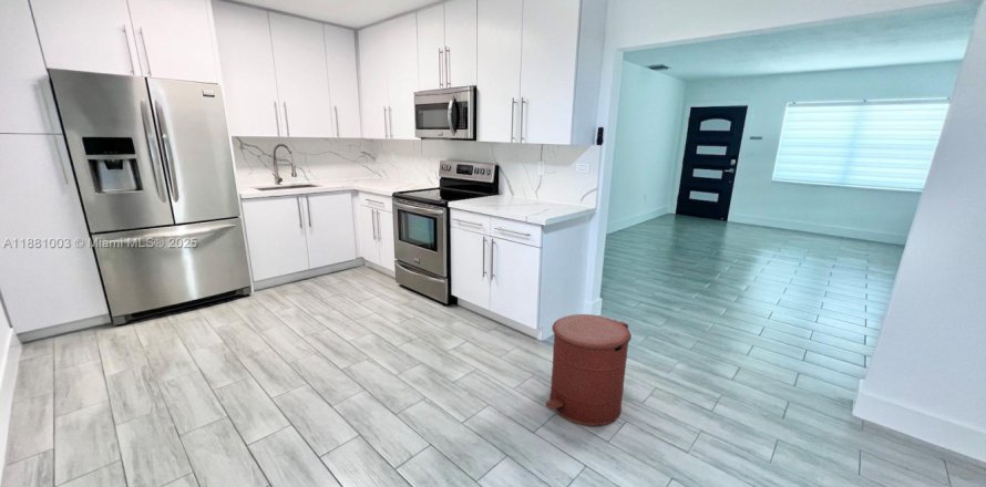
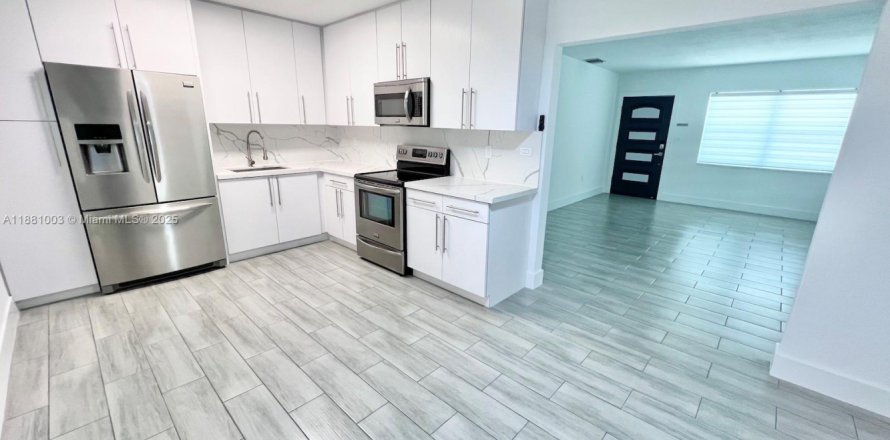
- trash can (587, 365)
